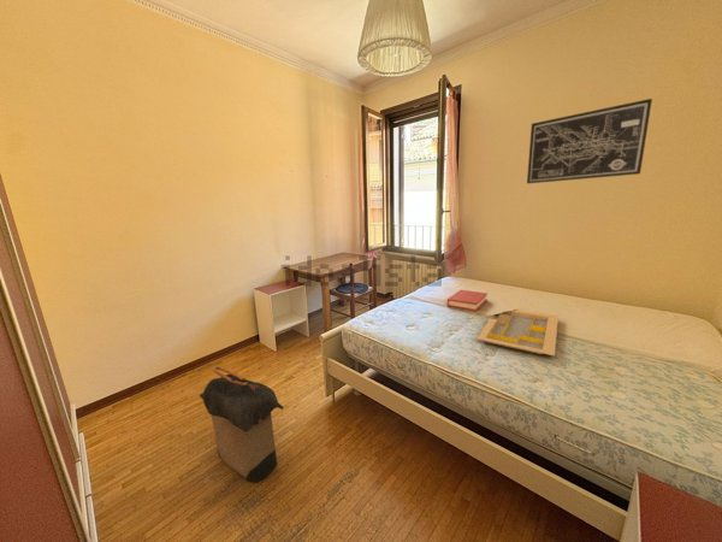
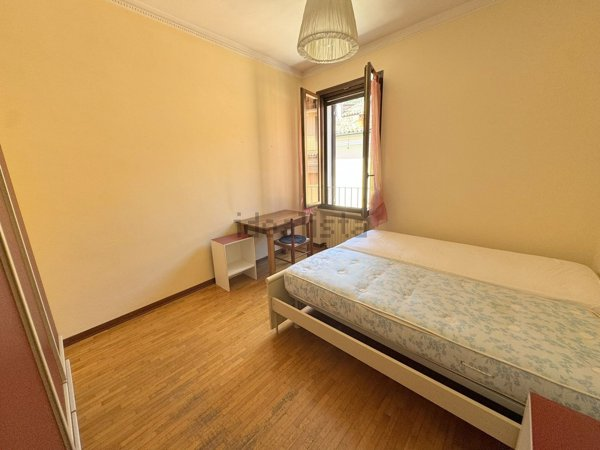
- laundry hamper (243, 412)
- wall art (581, 146)
- hardback book (467, 299)
- serving tray (520, 328)
